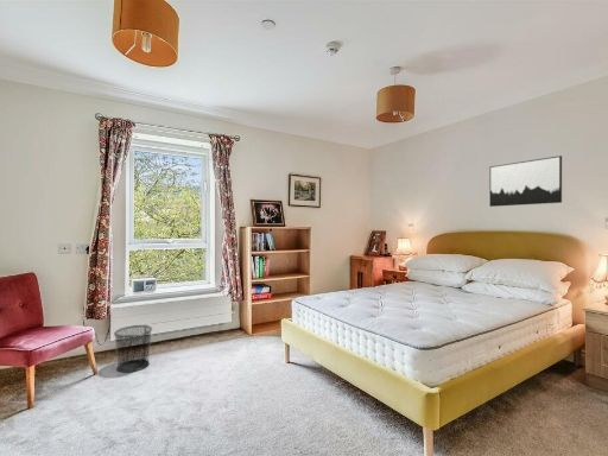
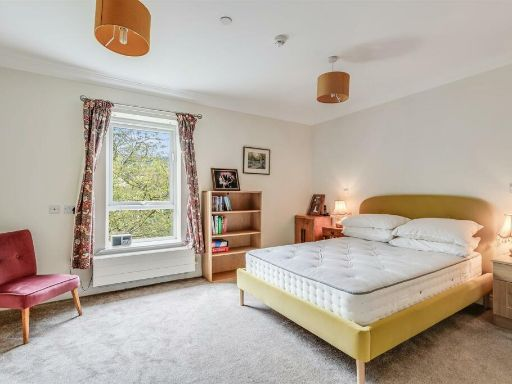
- waste bin (133, 348)
- wall art (522, 183)
